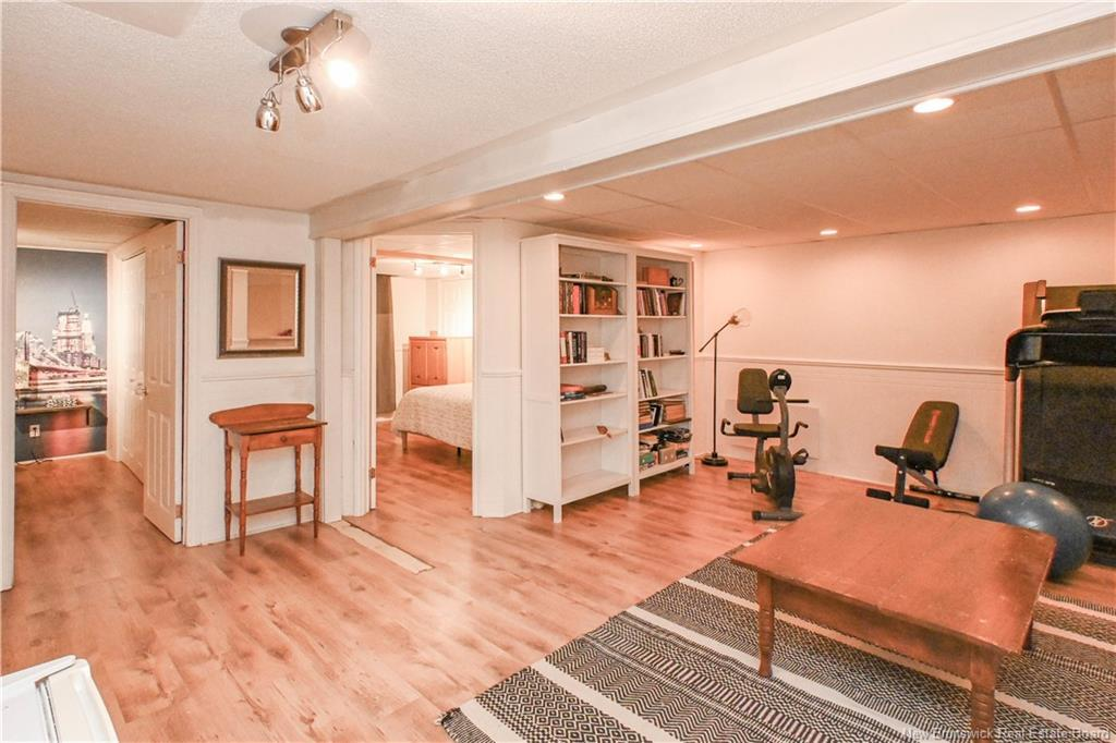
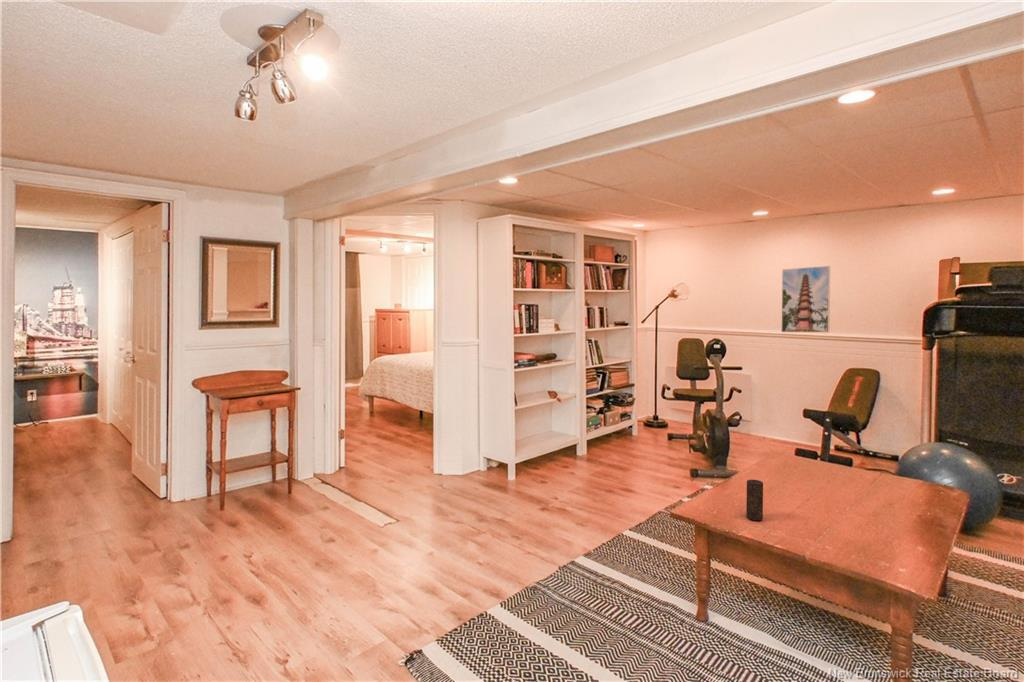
+ candle (754, 499)
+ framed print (805, 300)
